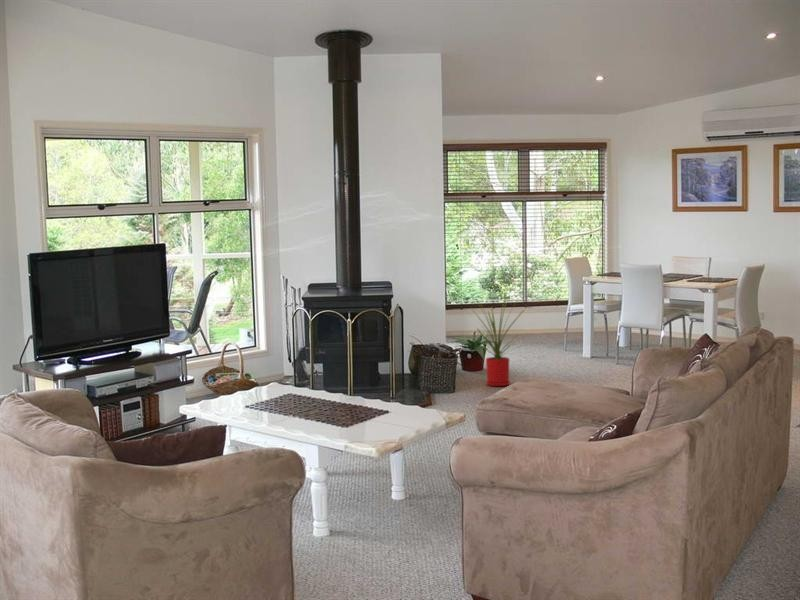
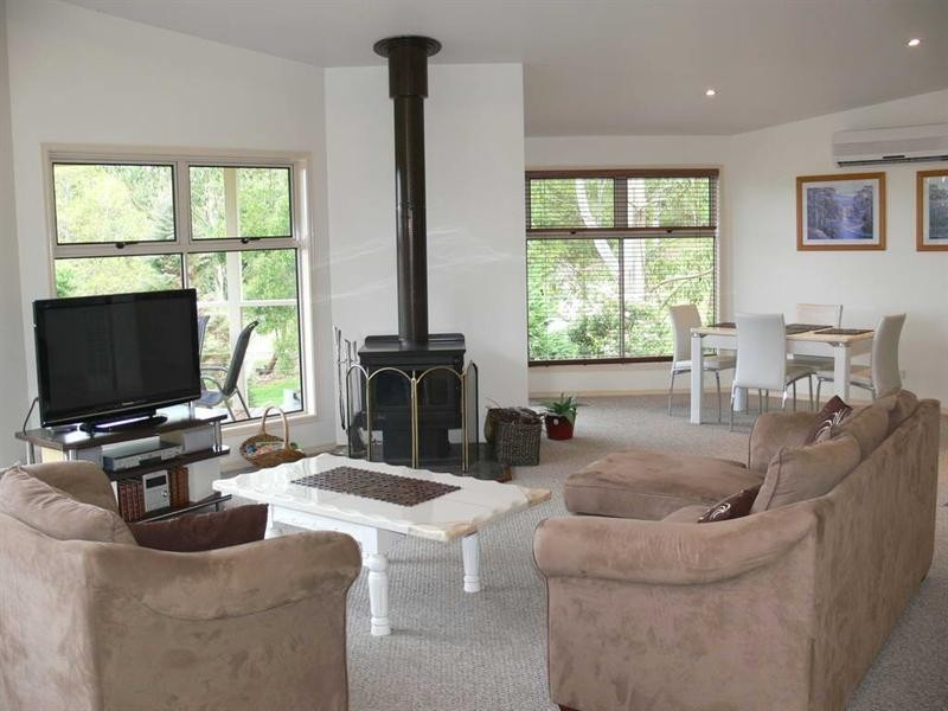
- house plant (496, 341)
